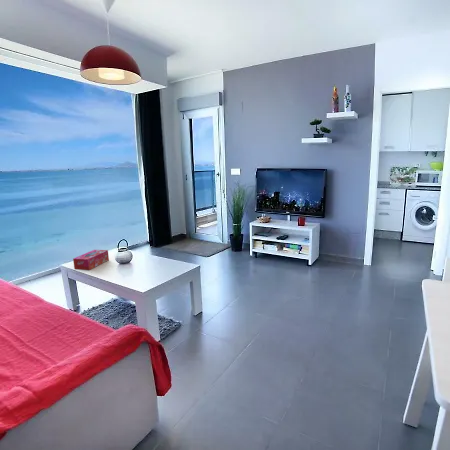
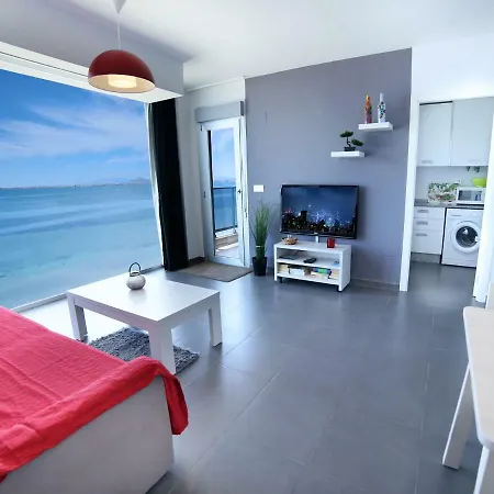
- tissue box (91, 259)
